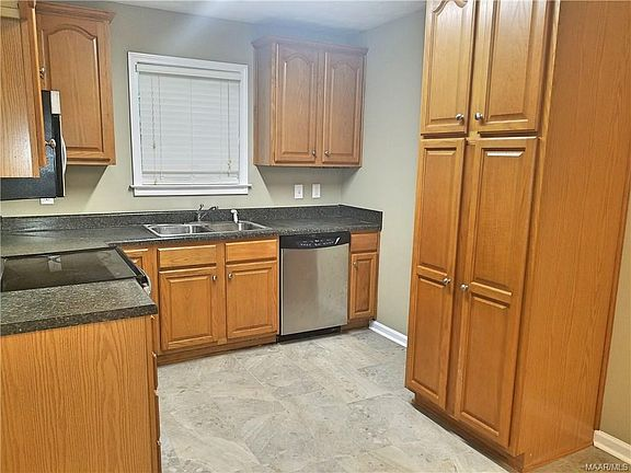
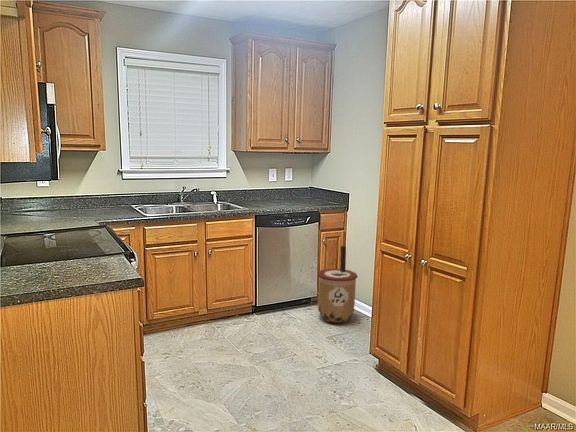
+ trash can (336, 284)
